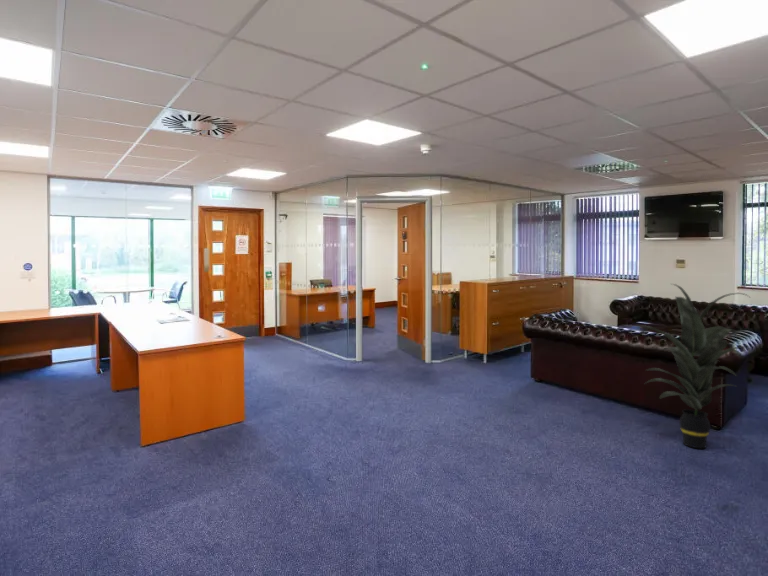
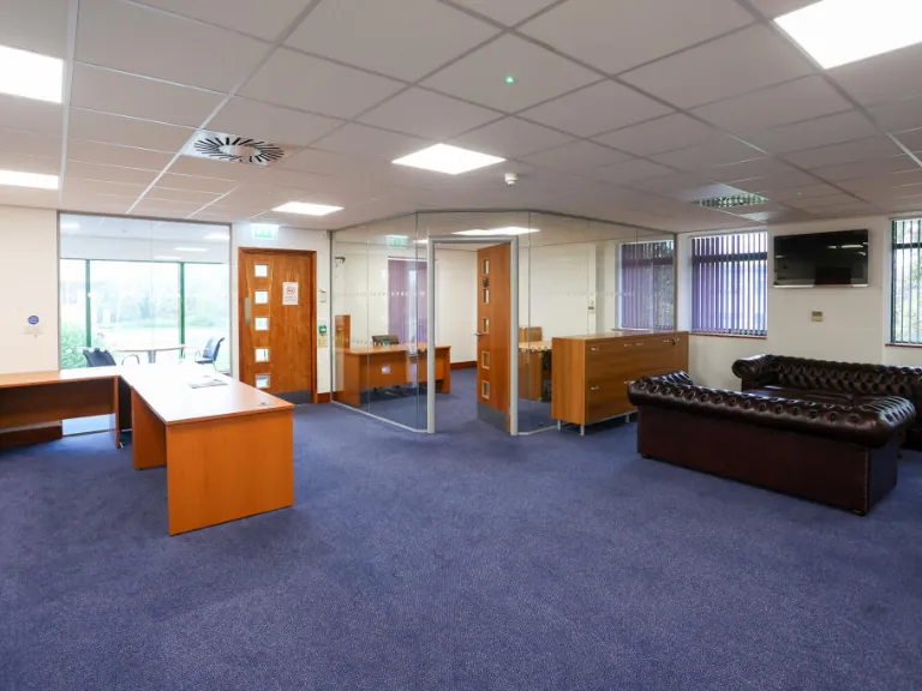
- indoor plant (690, 363)
